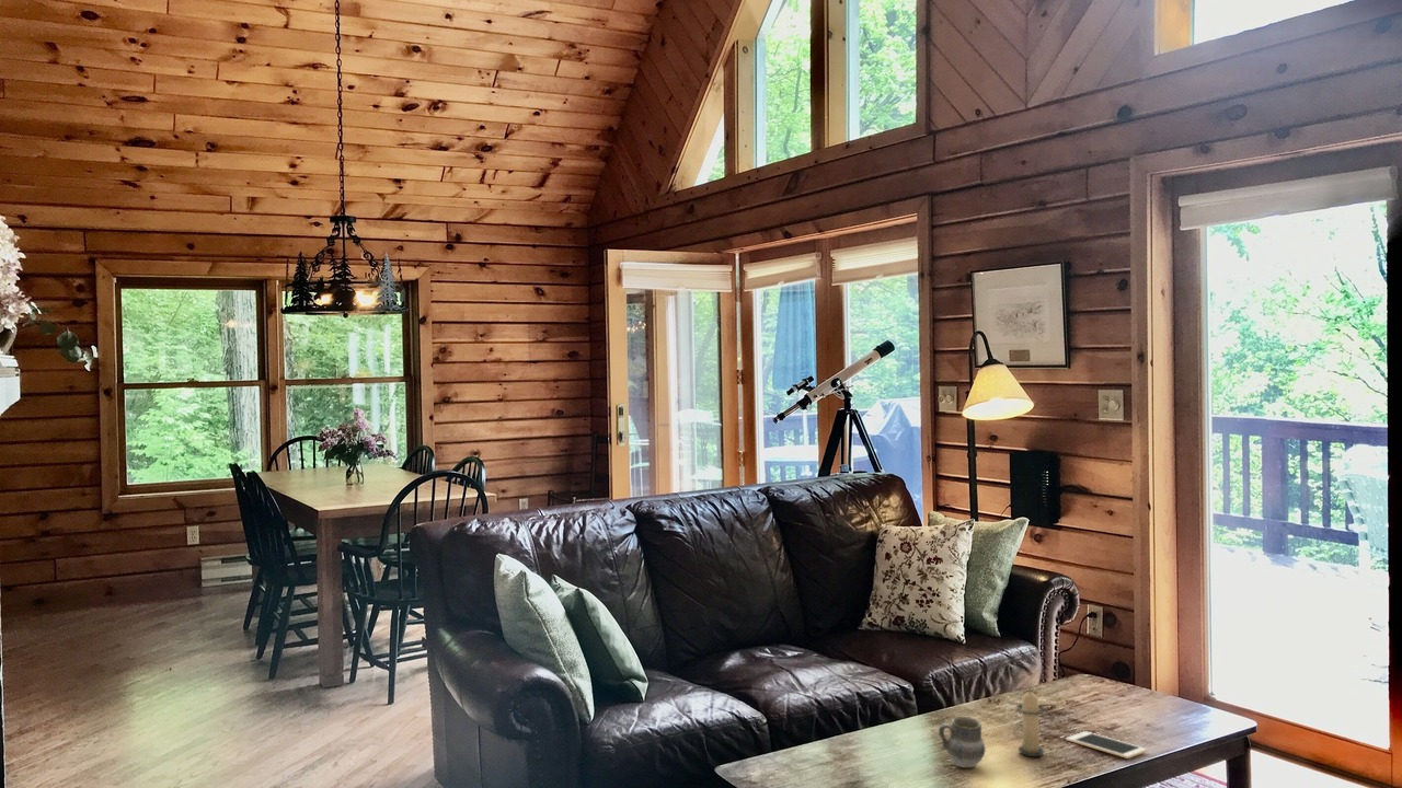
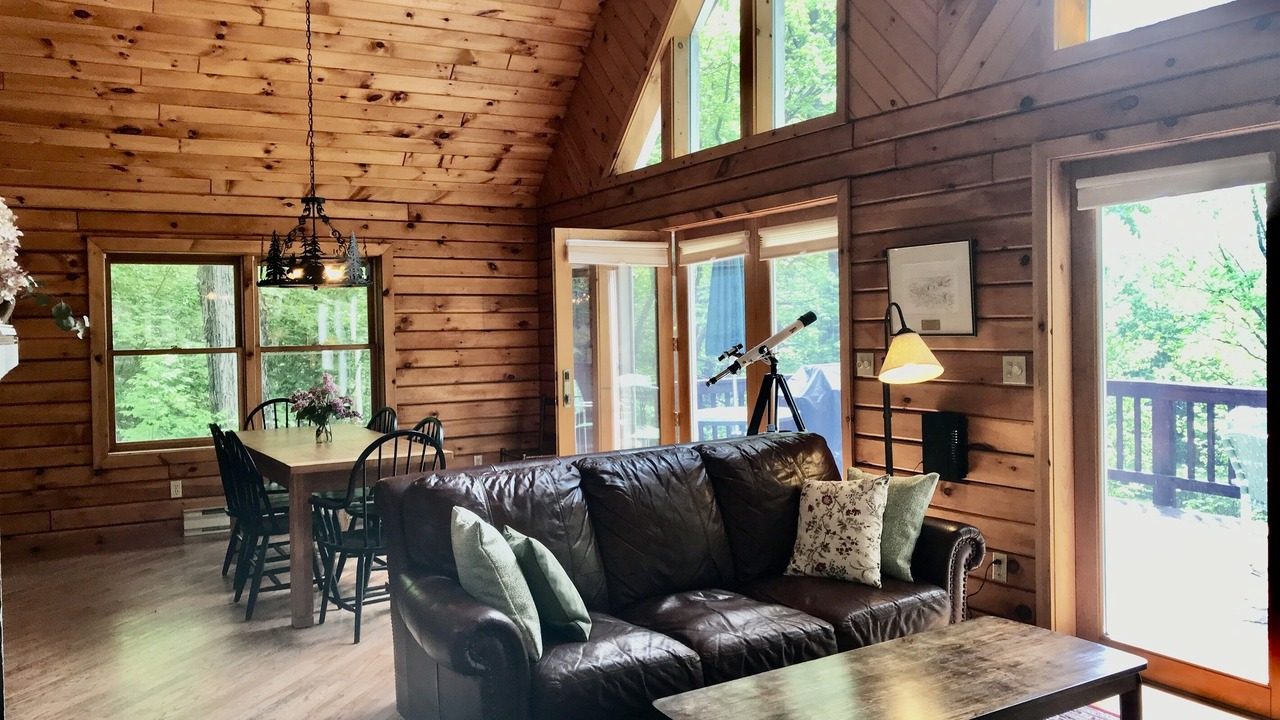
- cell phone (1105, 744)
- candle (1030, 720)
- cup (962, 742)
